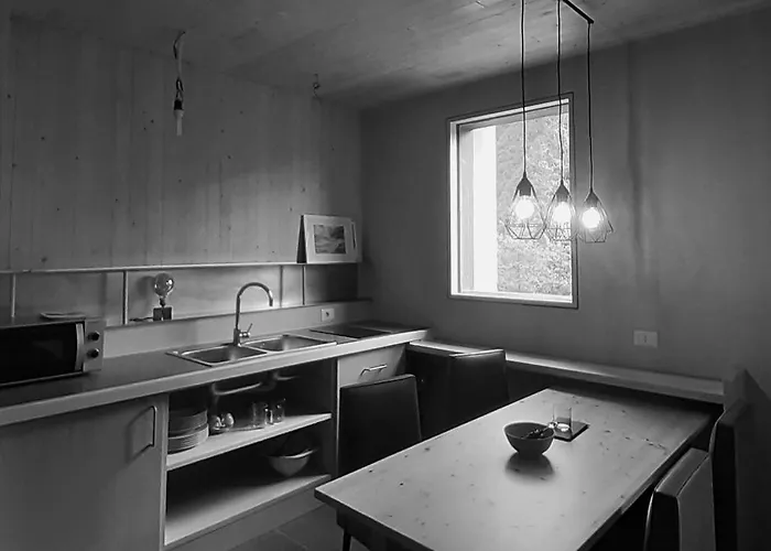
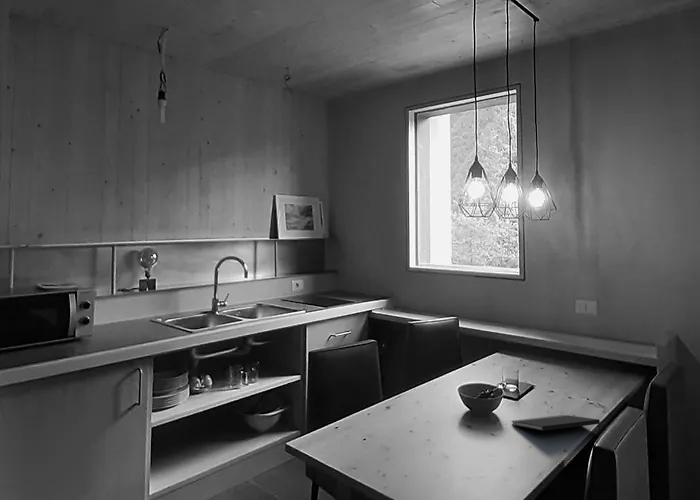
+ notepad (554, 422)
